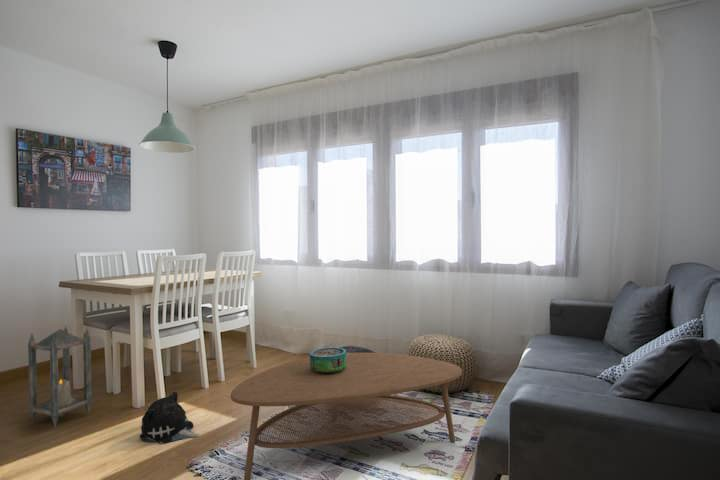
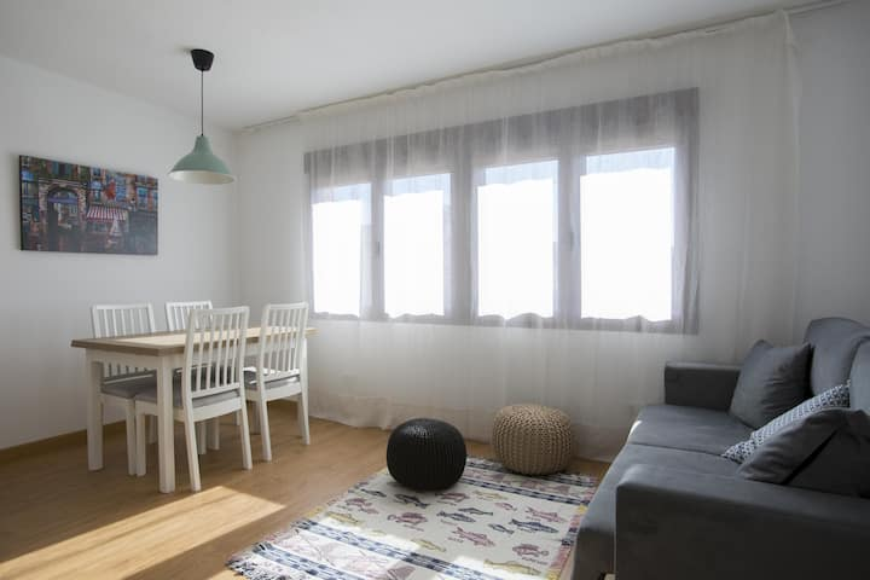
- plush toy (174, 415)
- coffee table (348, 406)
- decorative bowl (328, 359)
- lantern (63, 373)
